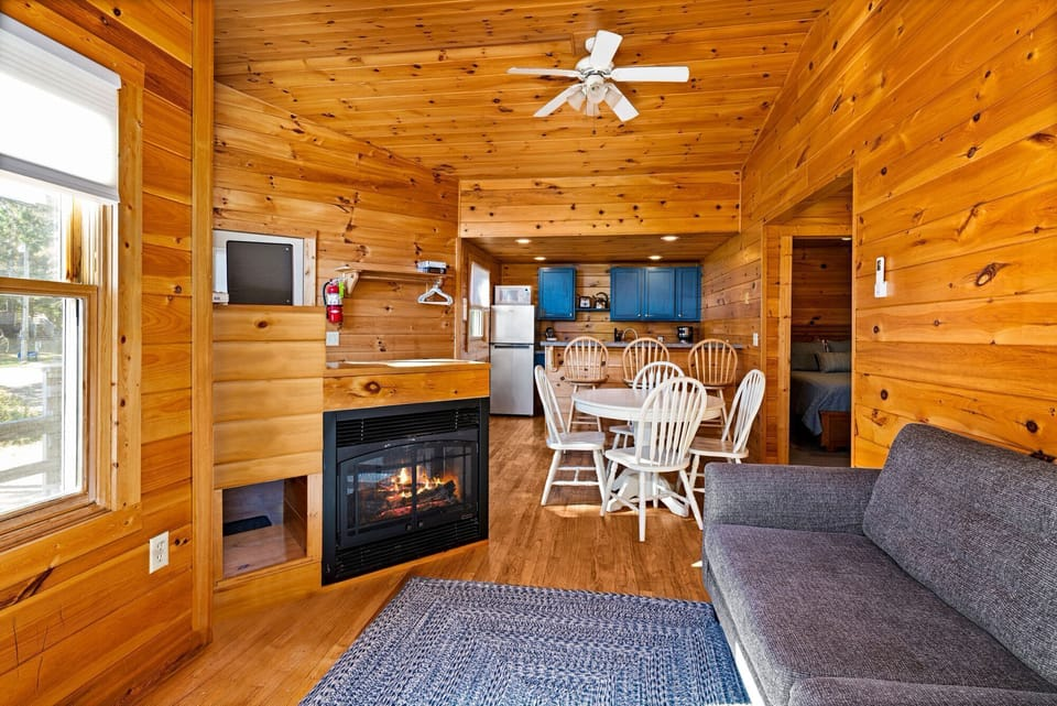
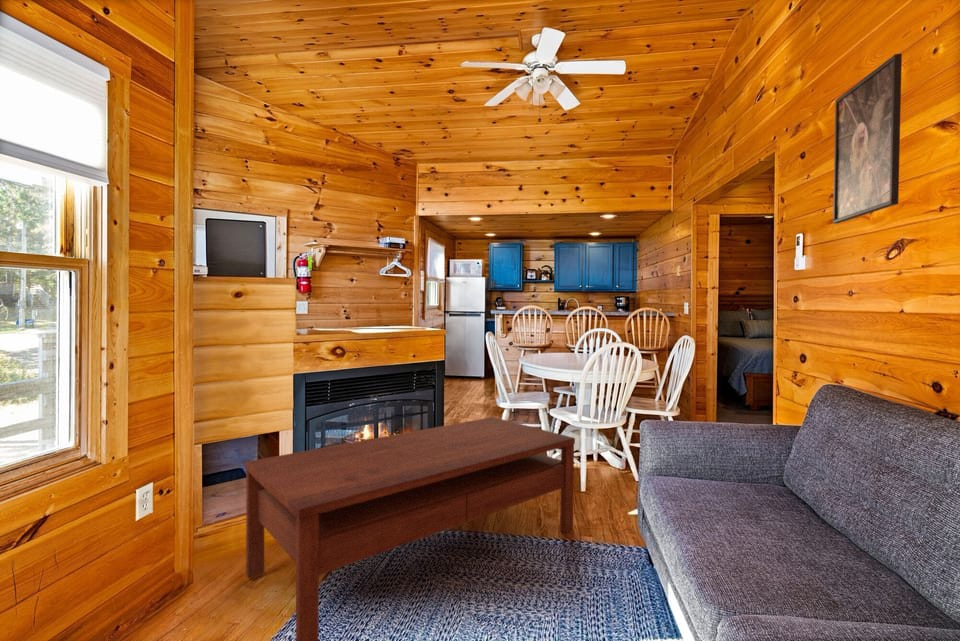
+ coffee table (425, 500)
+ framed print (863, 147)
